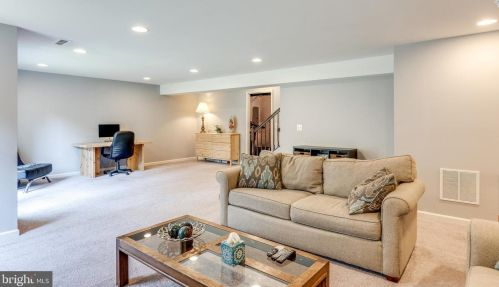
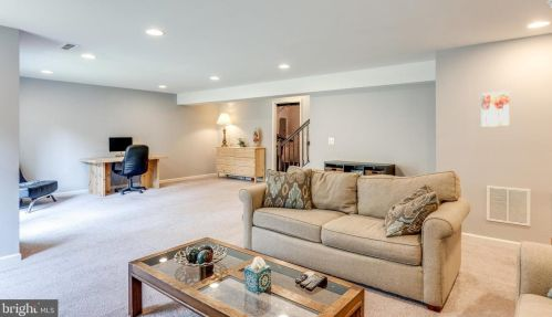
+ wall art (494, 109)
